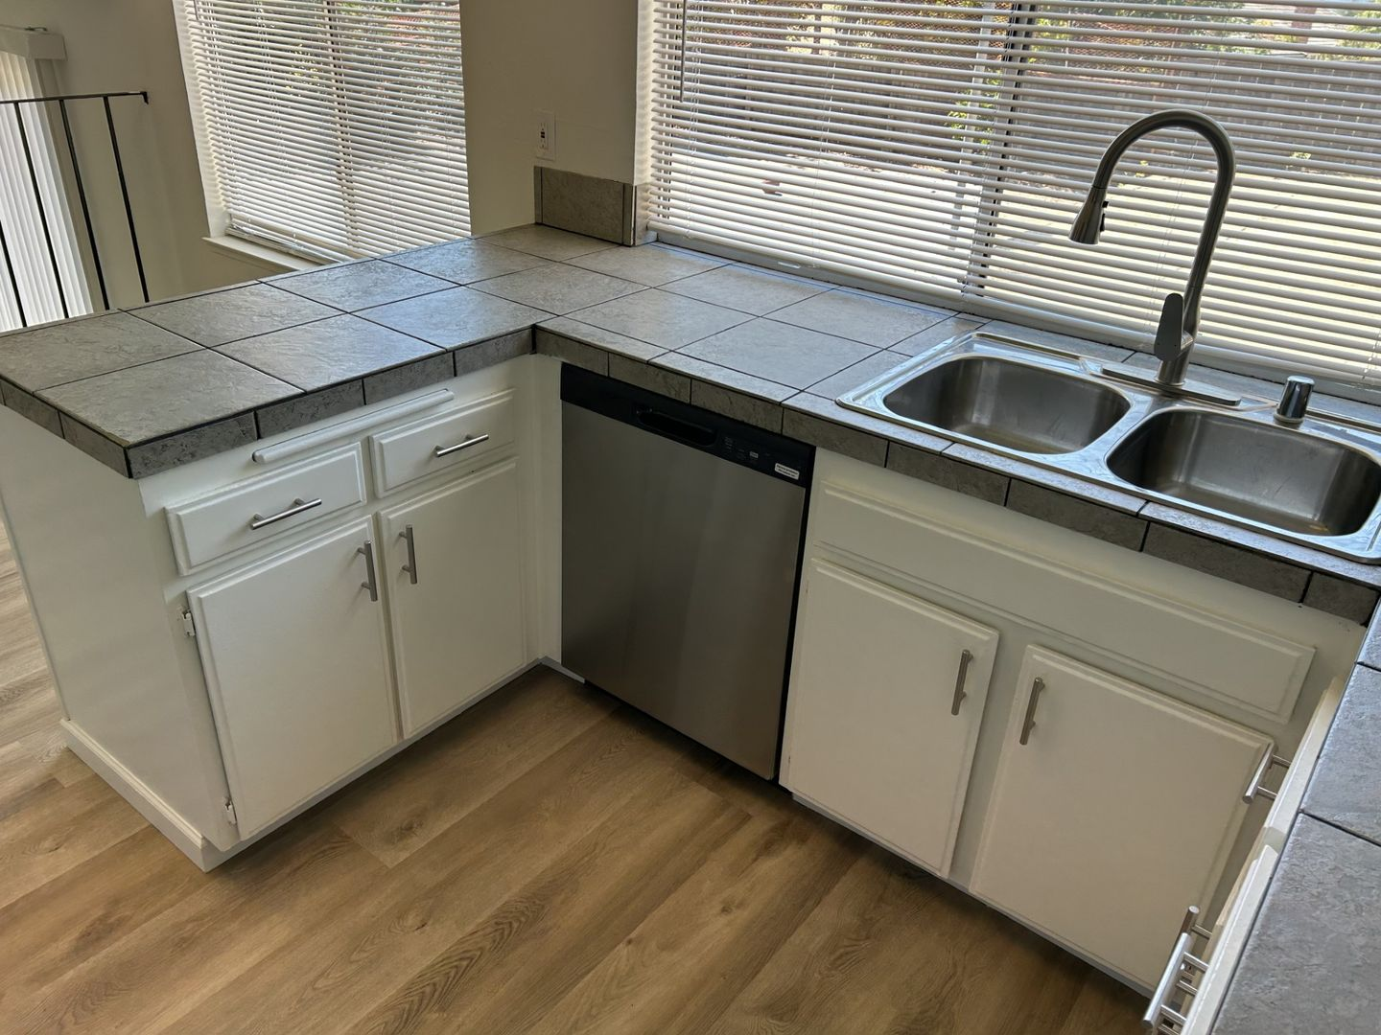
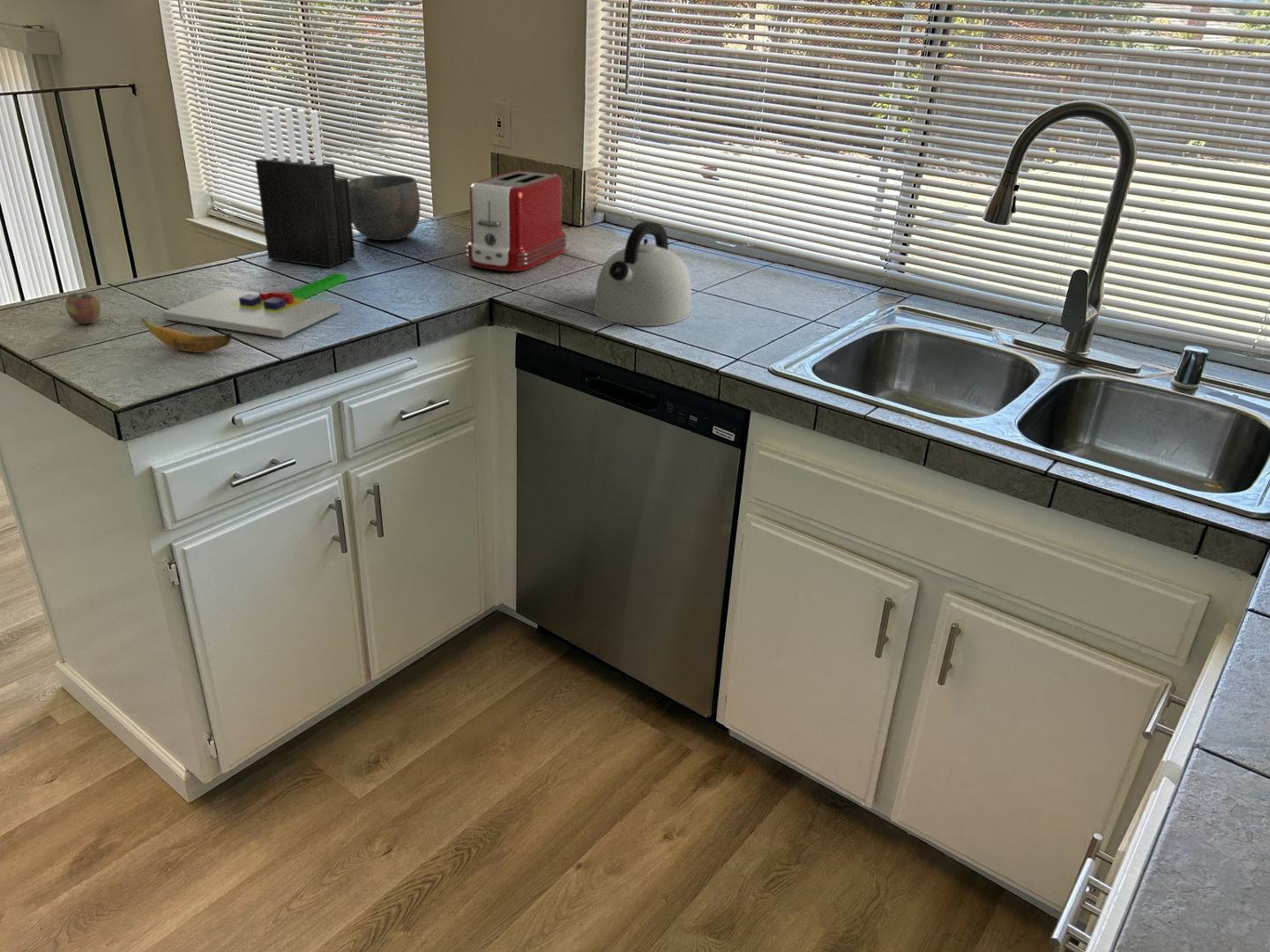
+ kettle (642, 268)
+ bowl (384, 208)
+ knife block (306, 184)
+ chopping board (284, 294)
+ banana (187, 337)
+ toaster (517, 218)
+ apple (81, 308)
